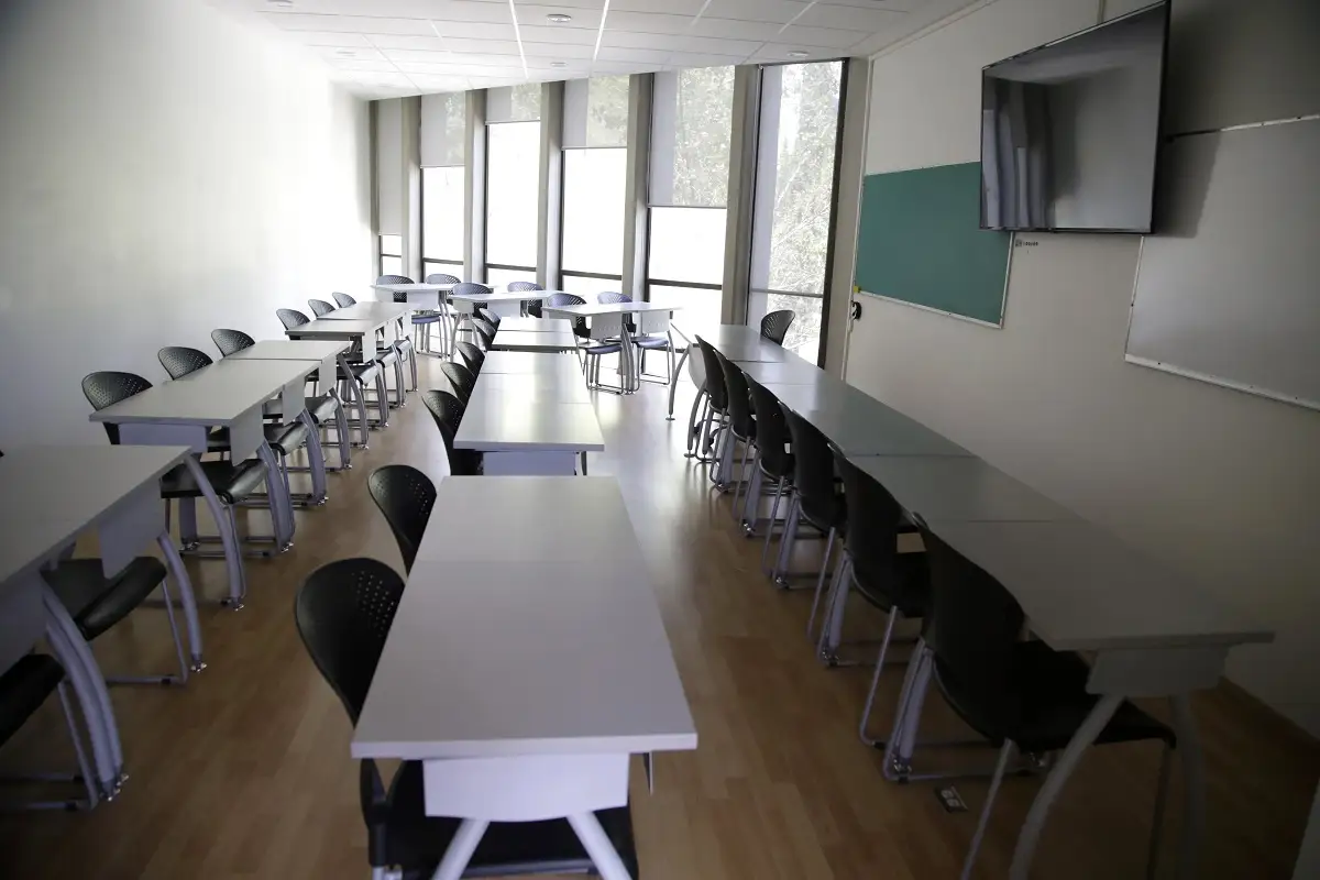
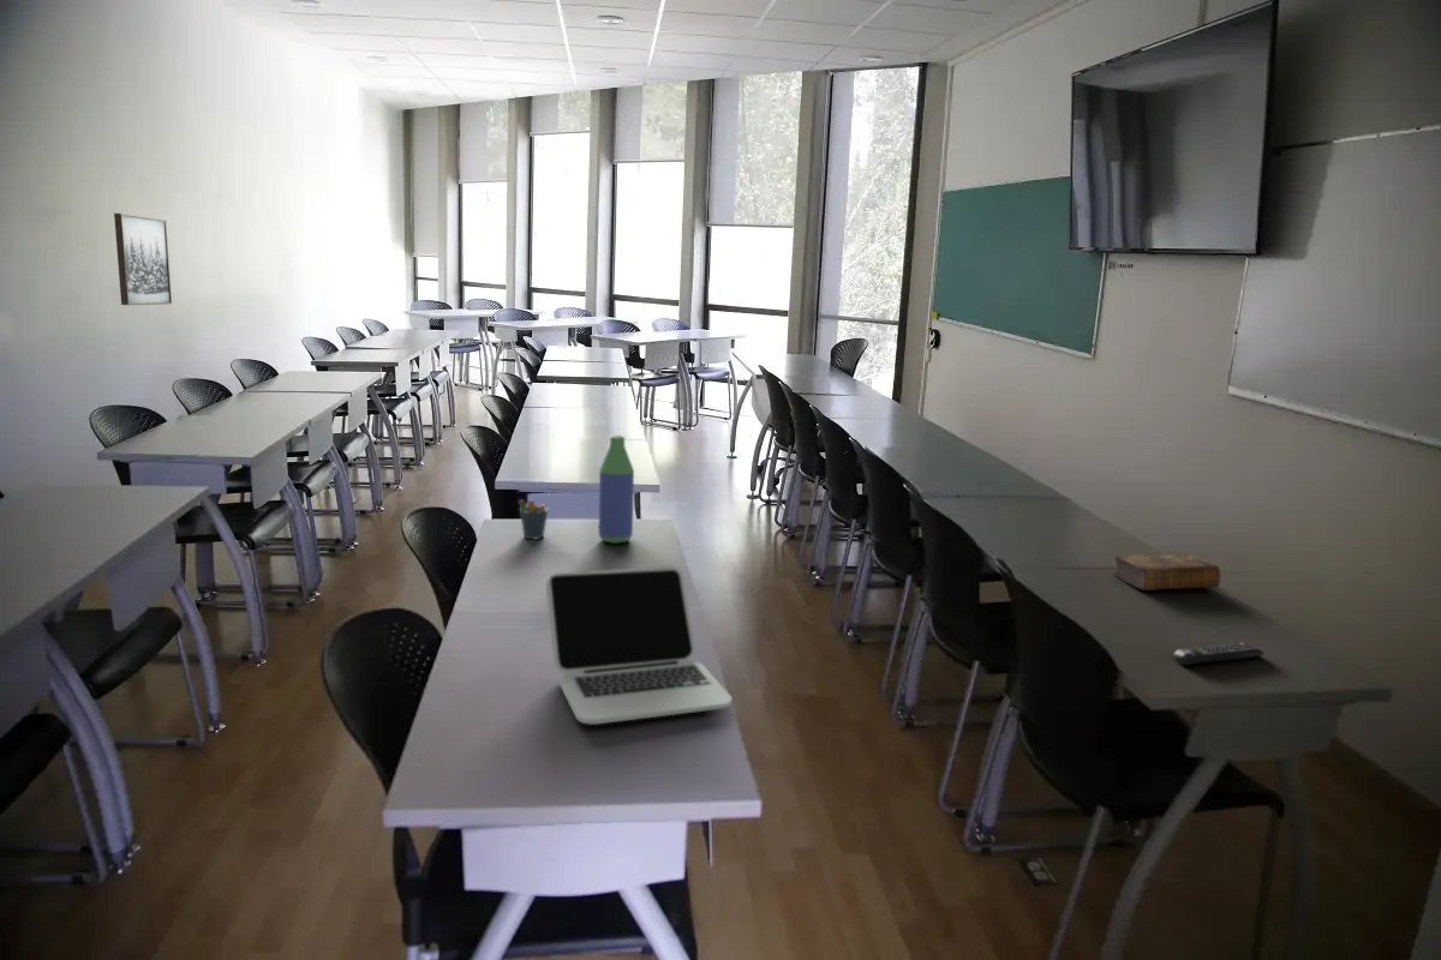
+ wall art (144, 260)
+ book (1165, 571)
+ laptop (635, 637)
+ pen holder (533, 515)
+ bottle (616, 488)
+ remote control (1219, 653)
